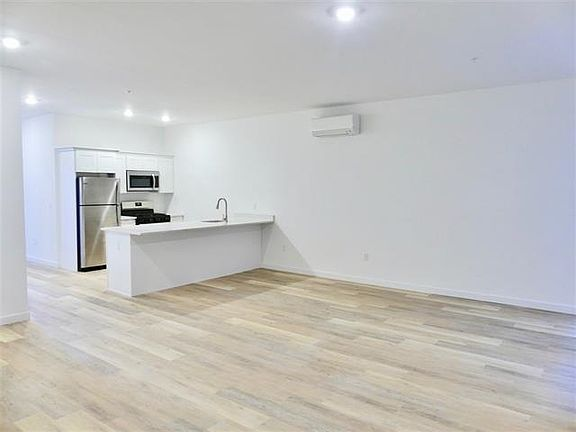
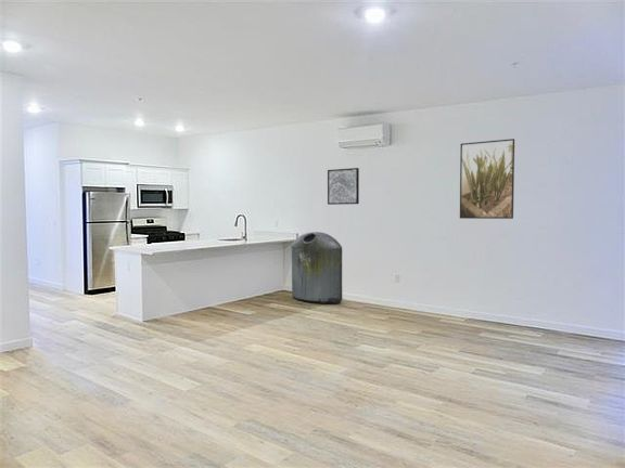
+ trash can (316, 265)
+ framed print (486, 180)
+ wall art (343, 186)
